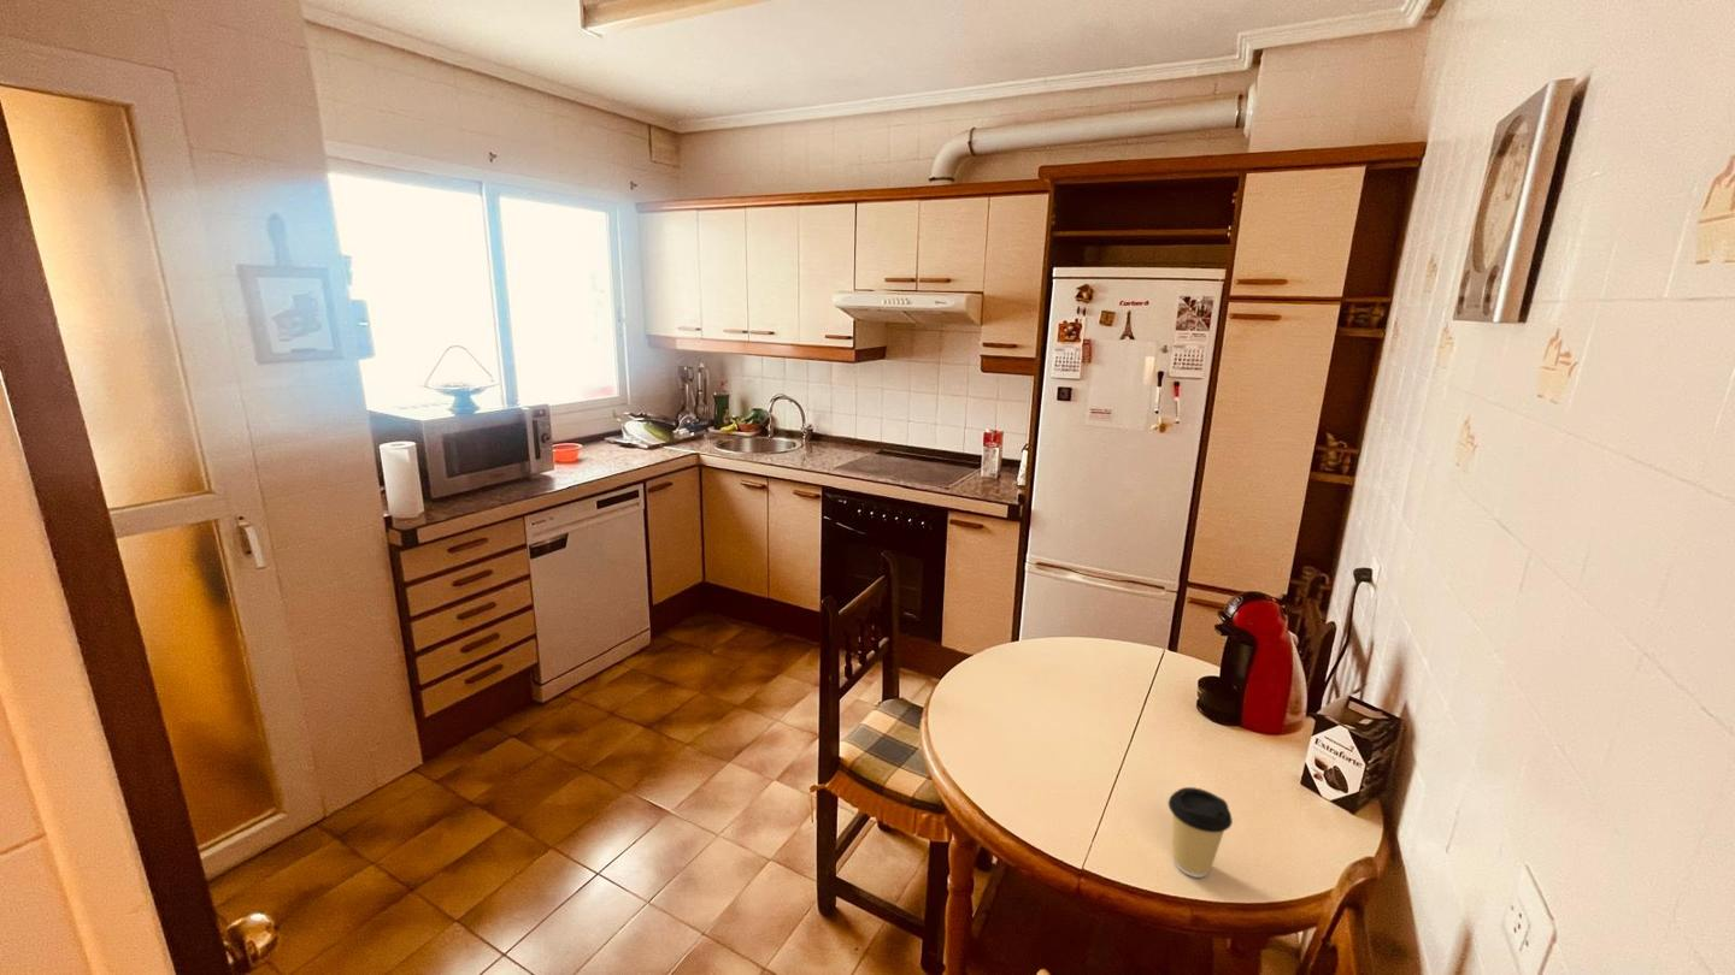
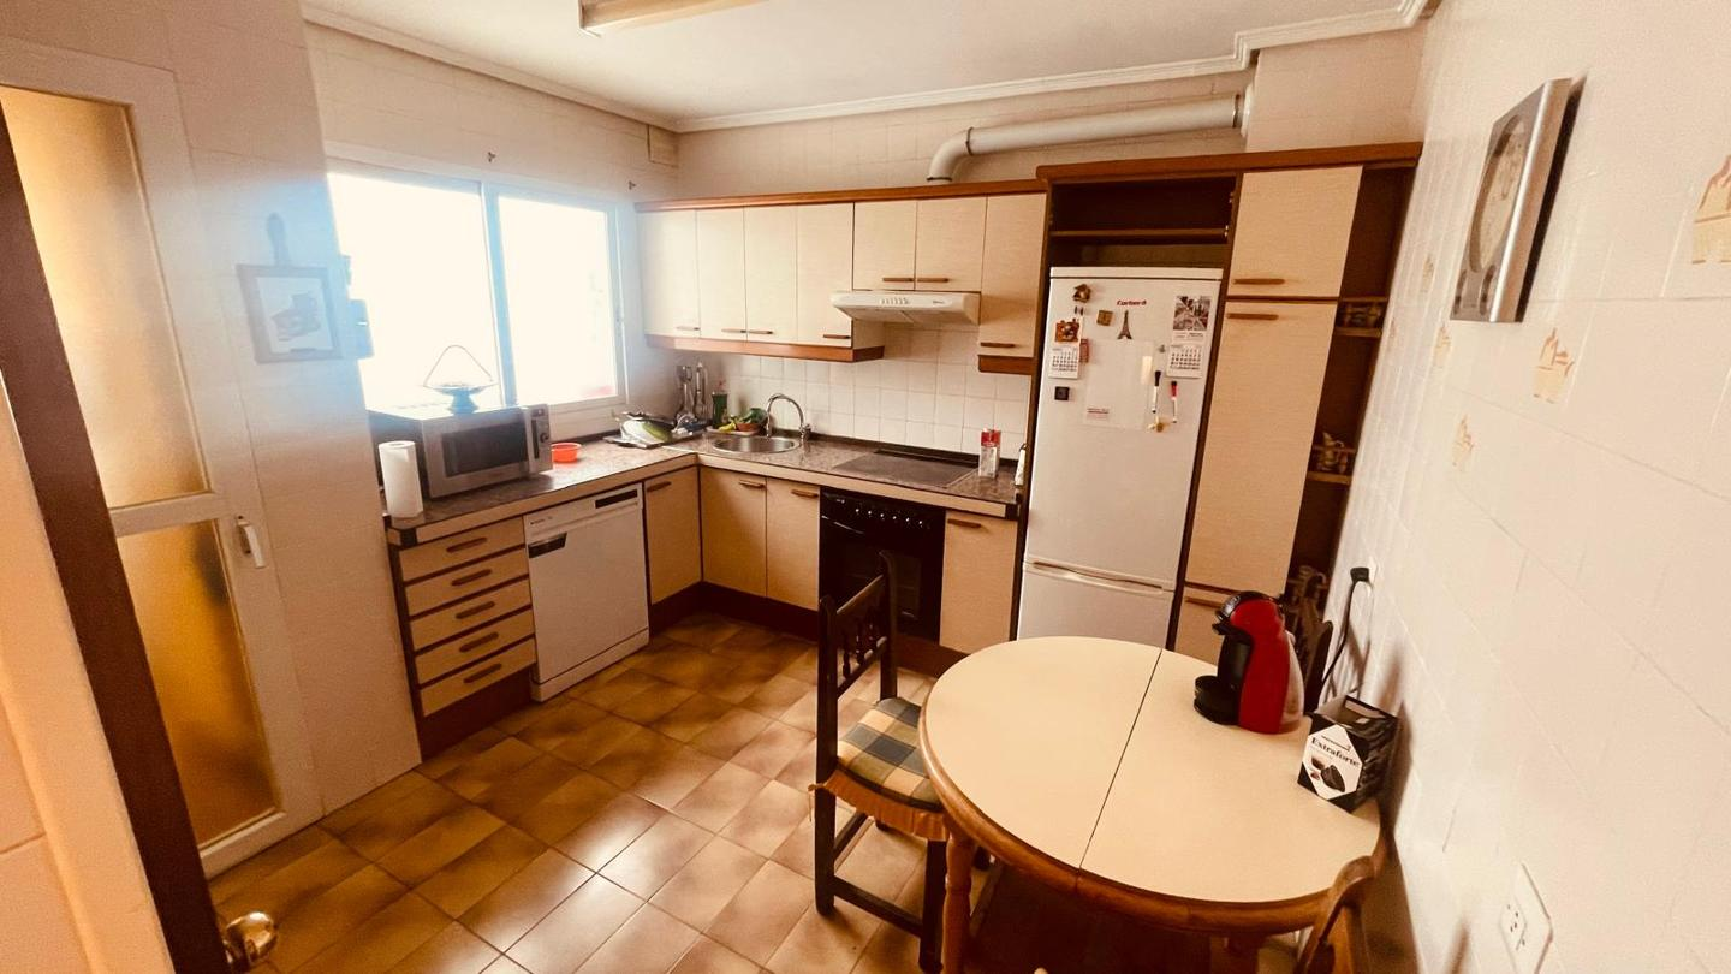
- coffee cup (1195, 833)
